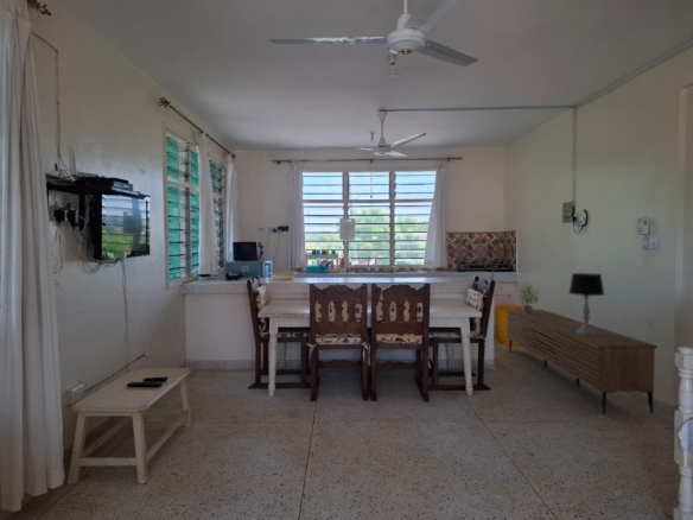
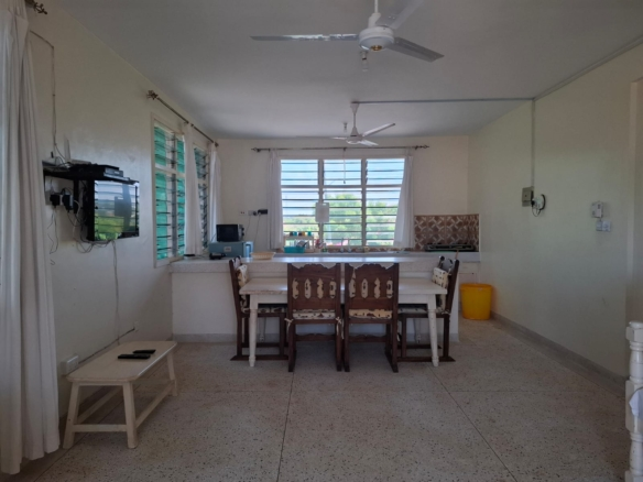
- sideboard (562, 349)
- potted plant (529, 297)
- table lamp (586, 303)
